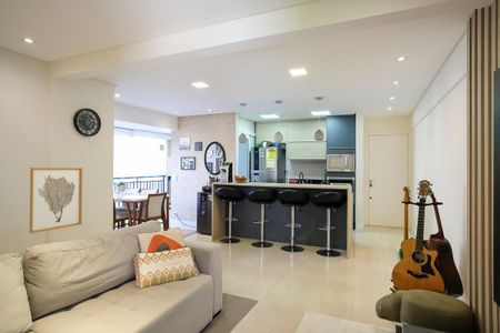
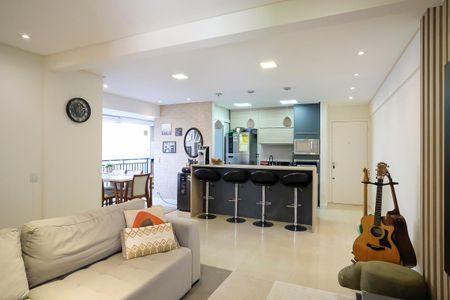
- wall art (58, 198)
